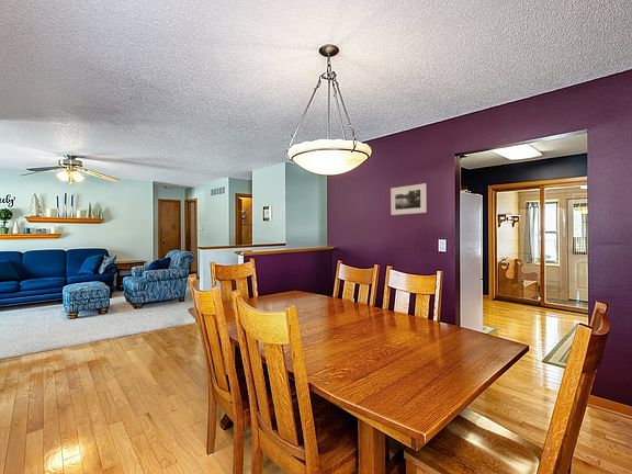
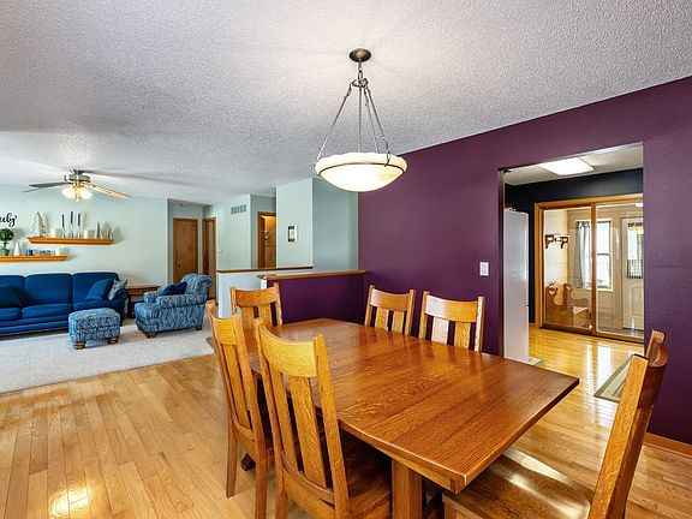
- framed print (407, 200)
